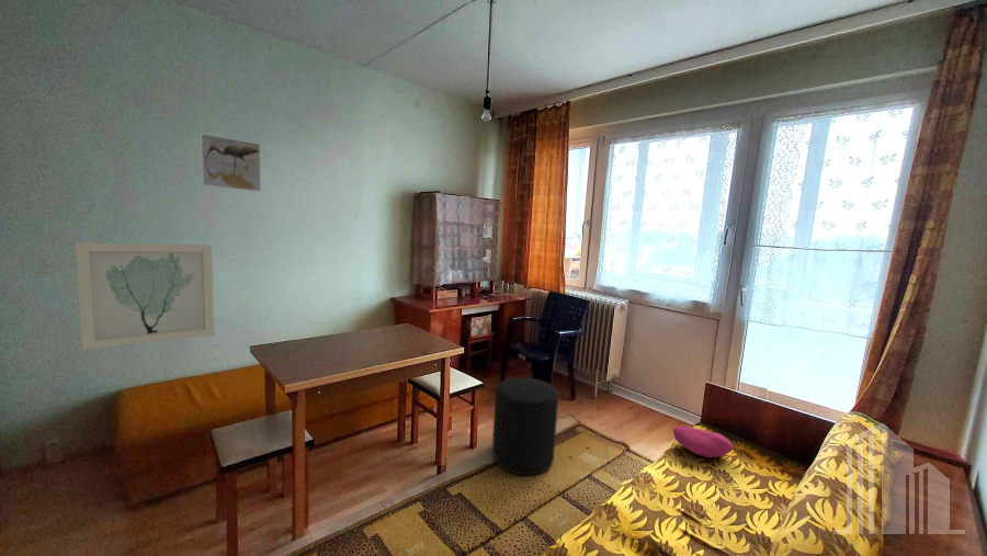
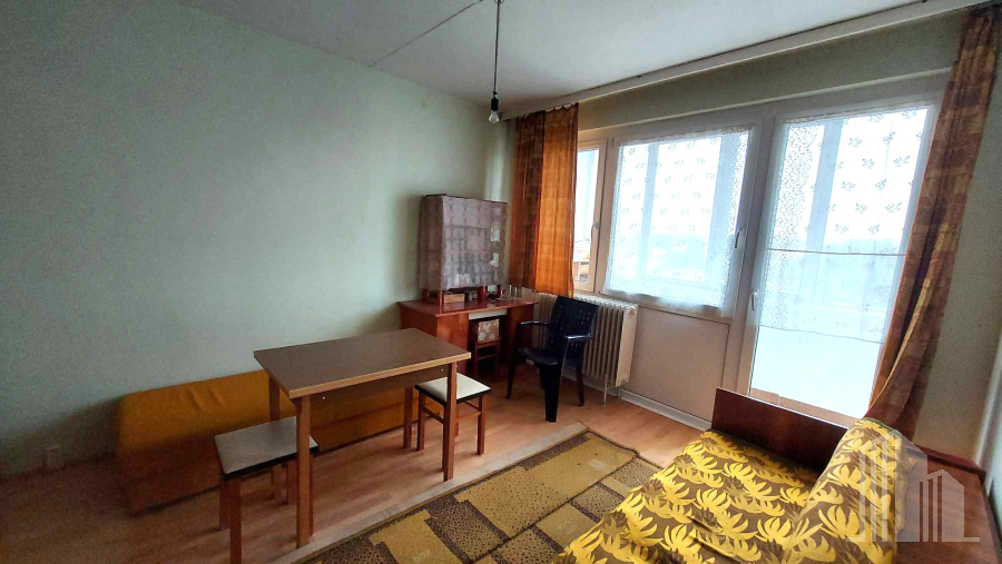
- cushion (701, 442)
- wall art (151, 293)
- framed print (231, 163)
- stool (524, 421)
